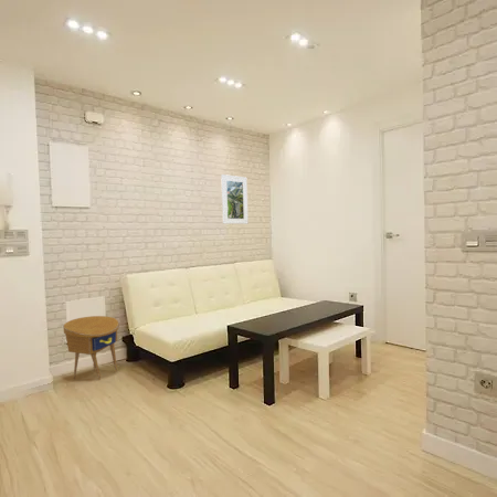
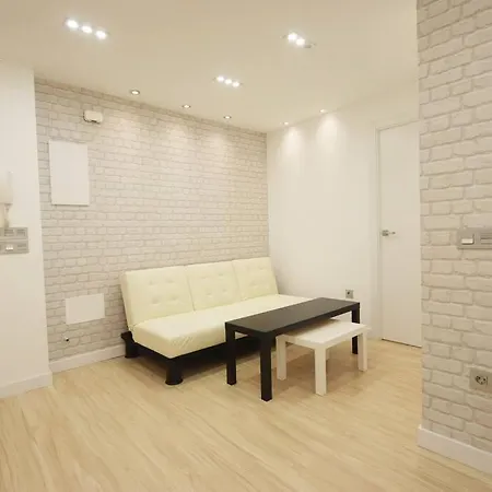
- side table (93, 348)
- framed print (234, 200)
